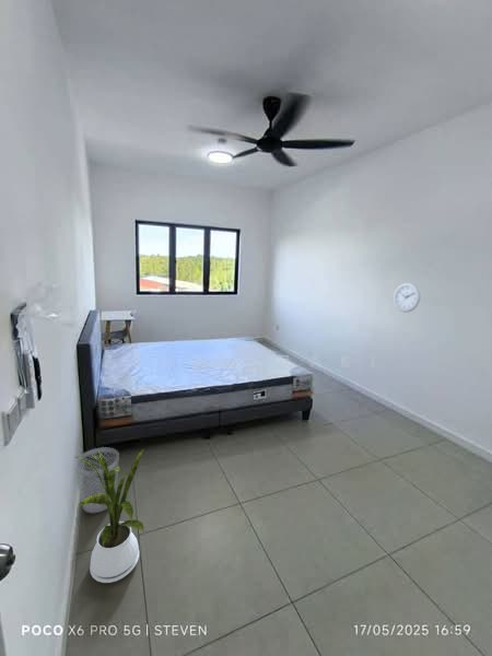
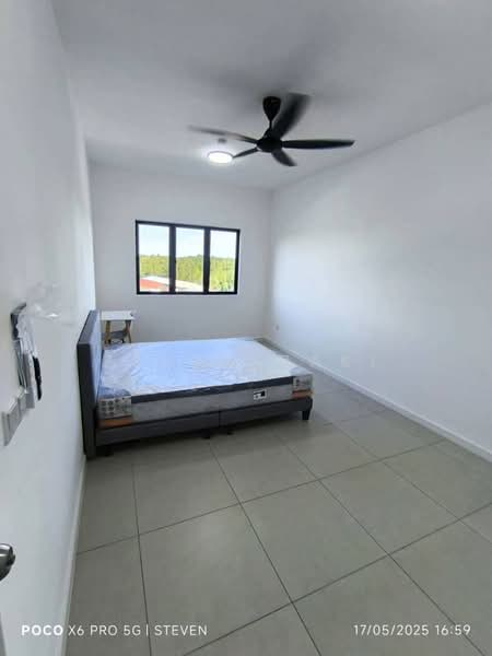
- wastebasket (97, 480)
- house plant (112, 508)
- wall clock (406, 297)
